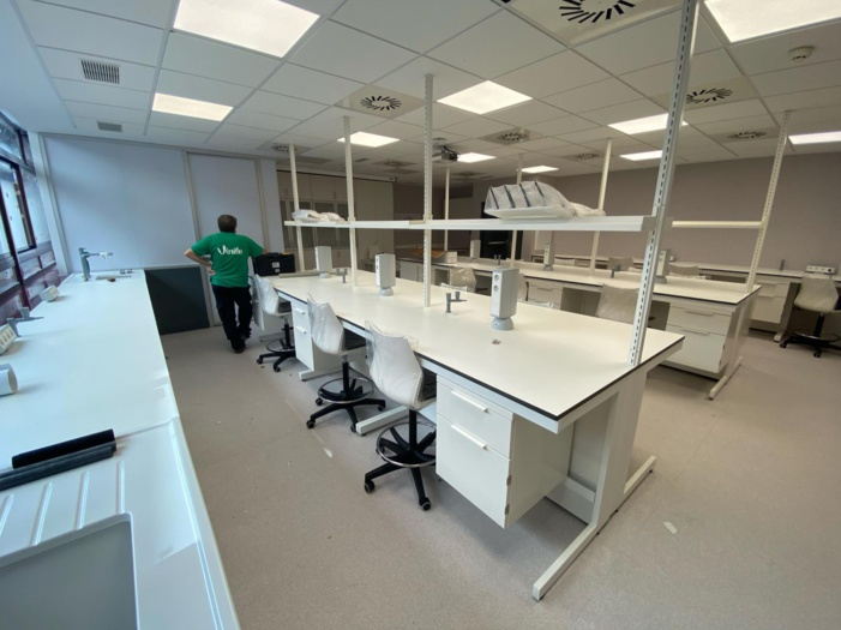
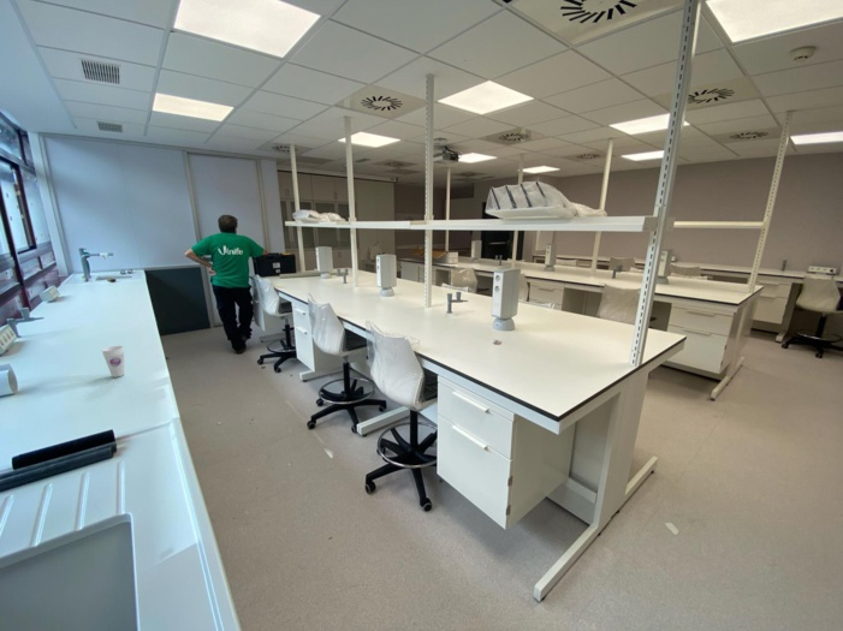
+ cup (115, 362)
